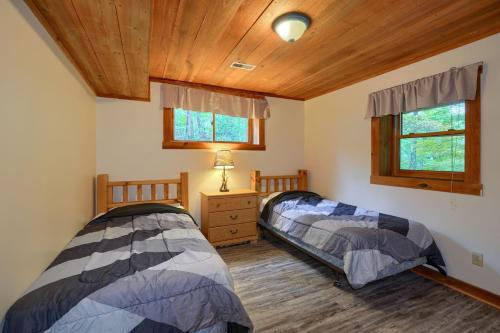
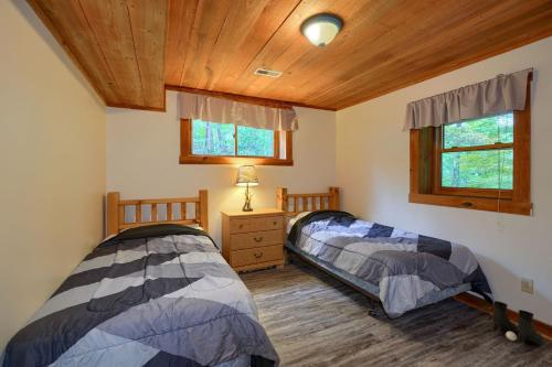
+ boots (518, 321)
